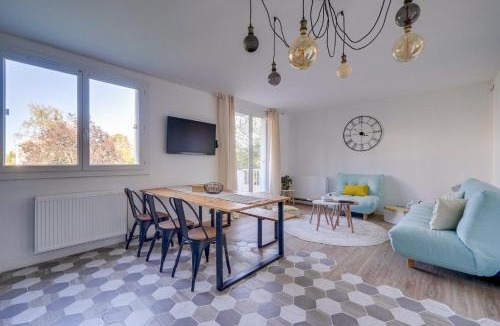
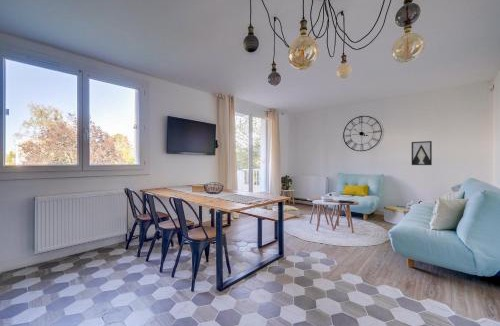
+ wall art (421, 153)
